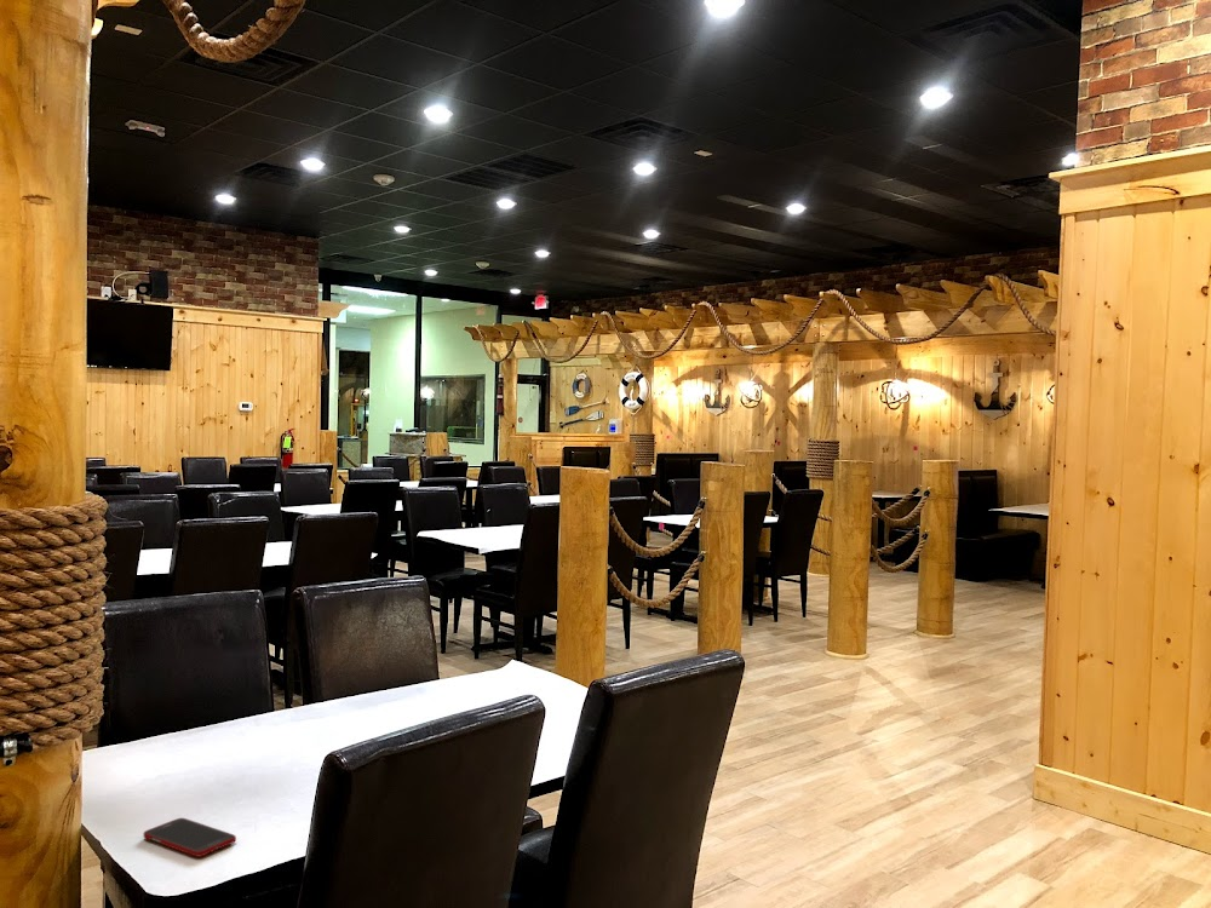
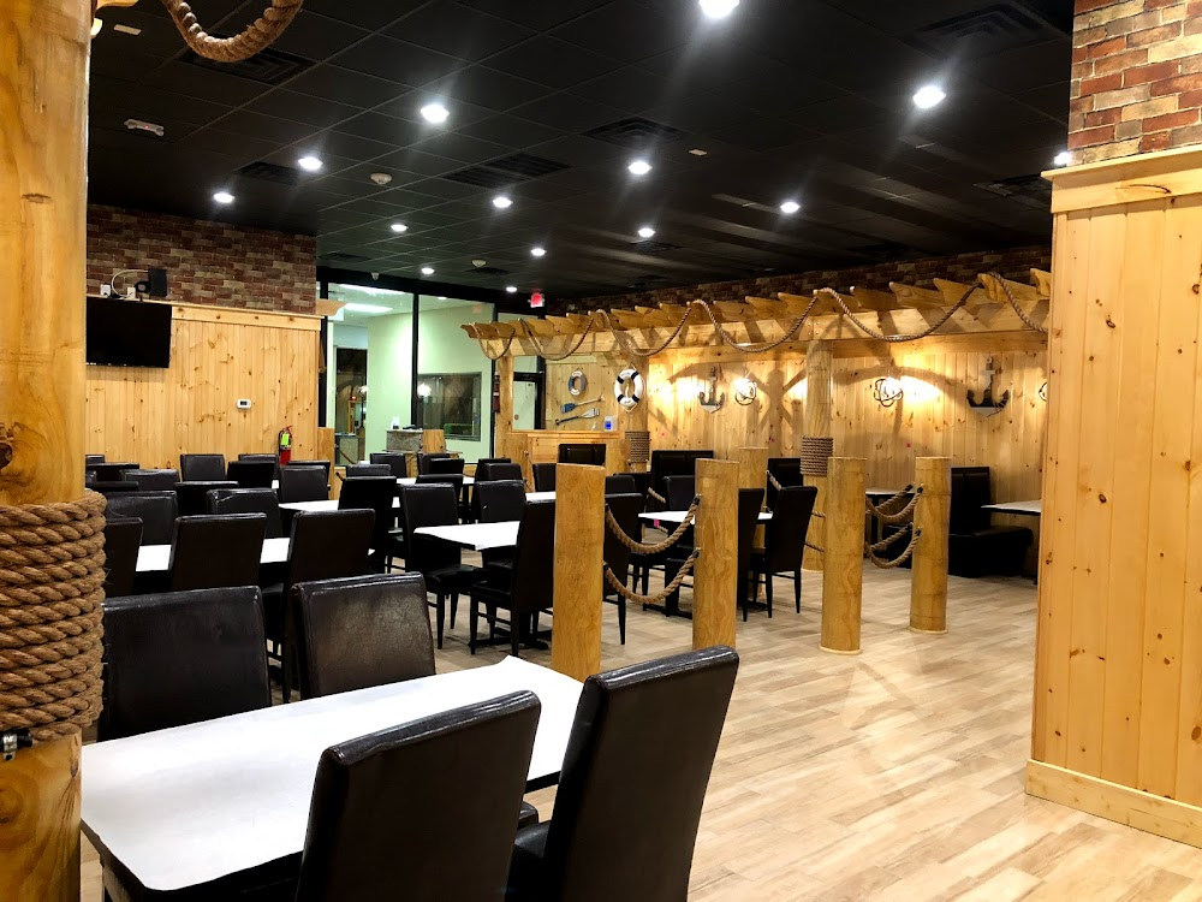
- cell phone (189, 837)
